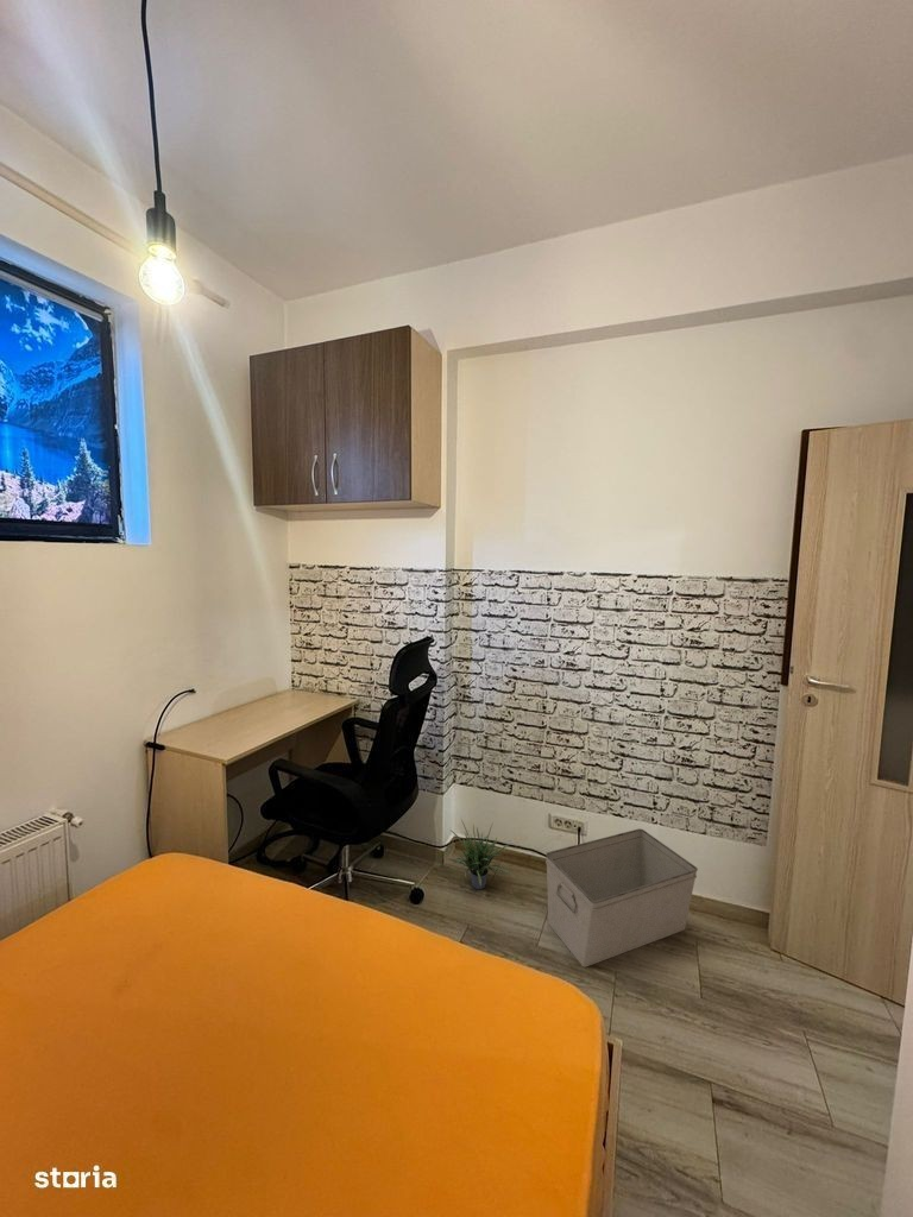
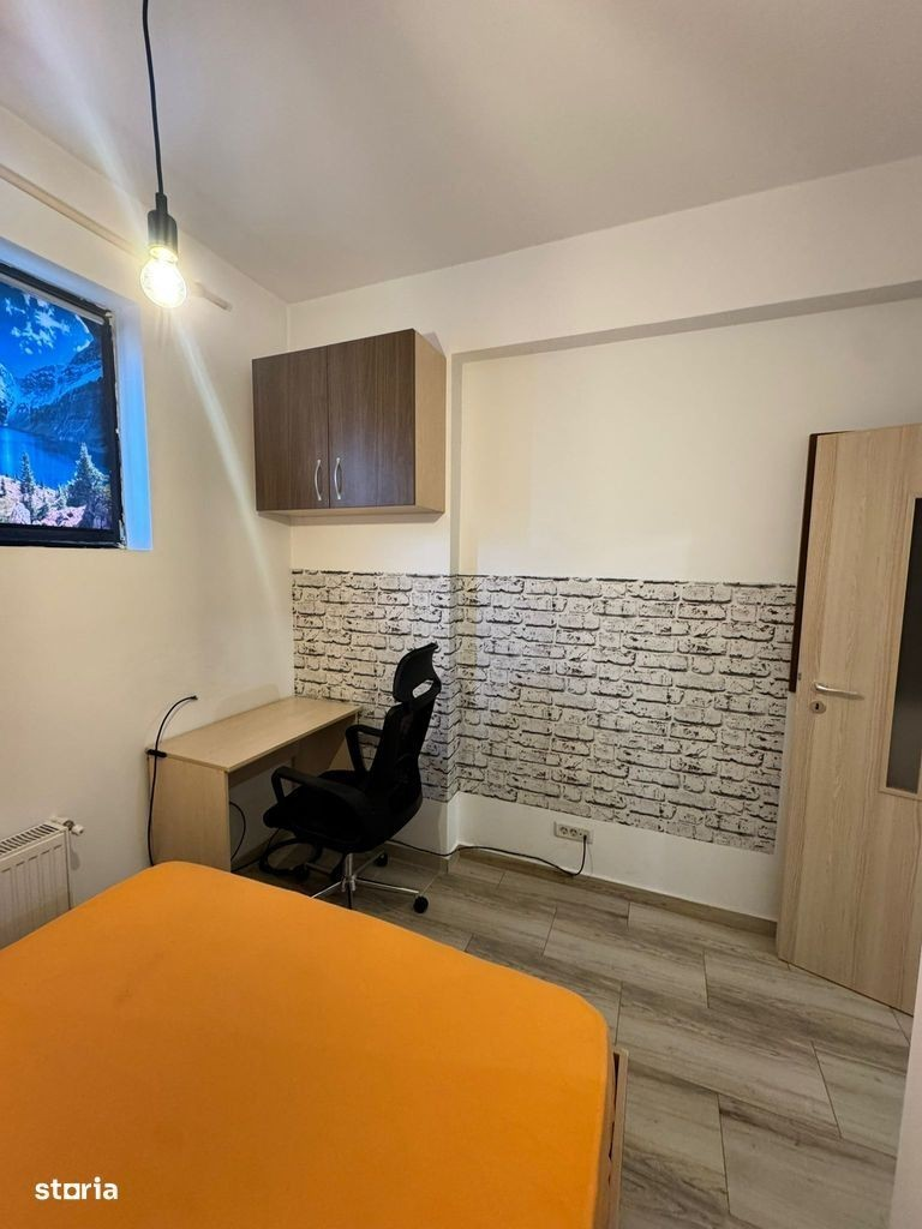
- potted plant (479, 852)
- storage bin (618, 893)
